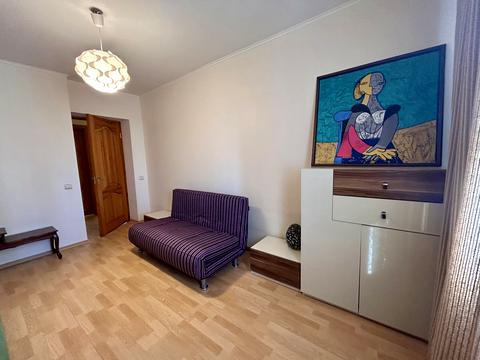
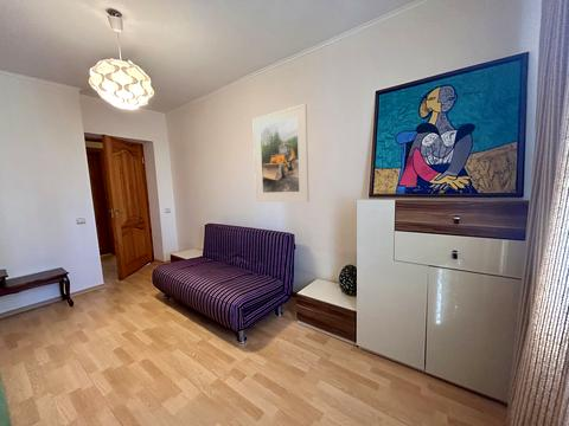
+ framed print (279, 157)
